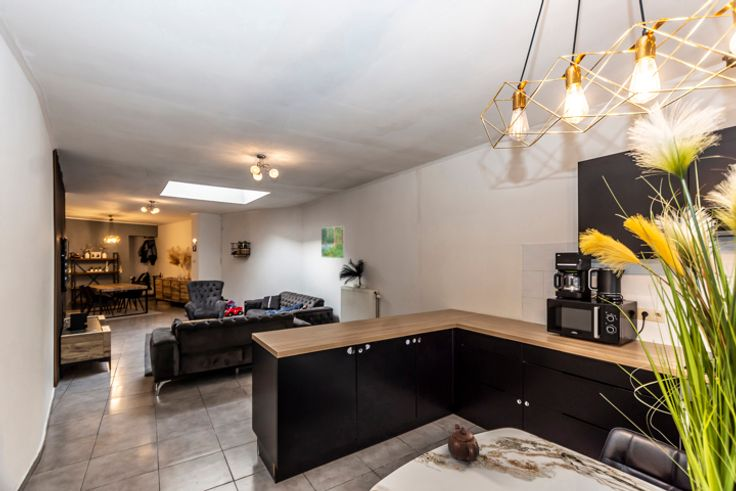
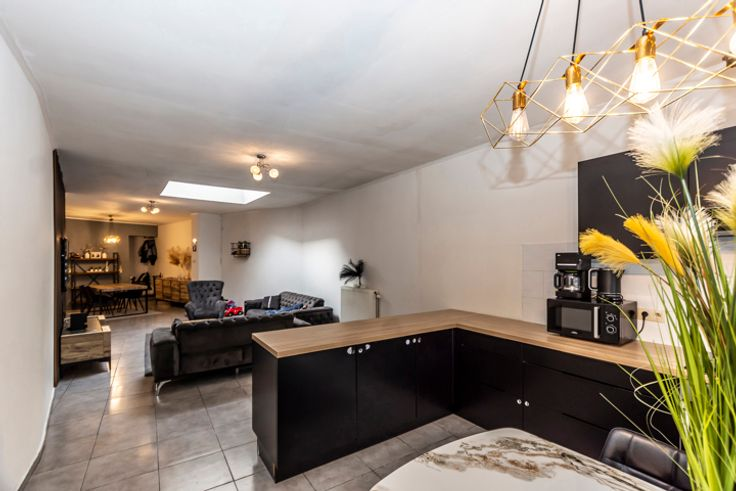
- teapot (463, 441)
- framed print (332, 242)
